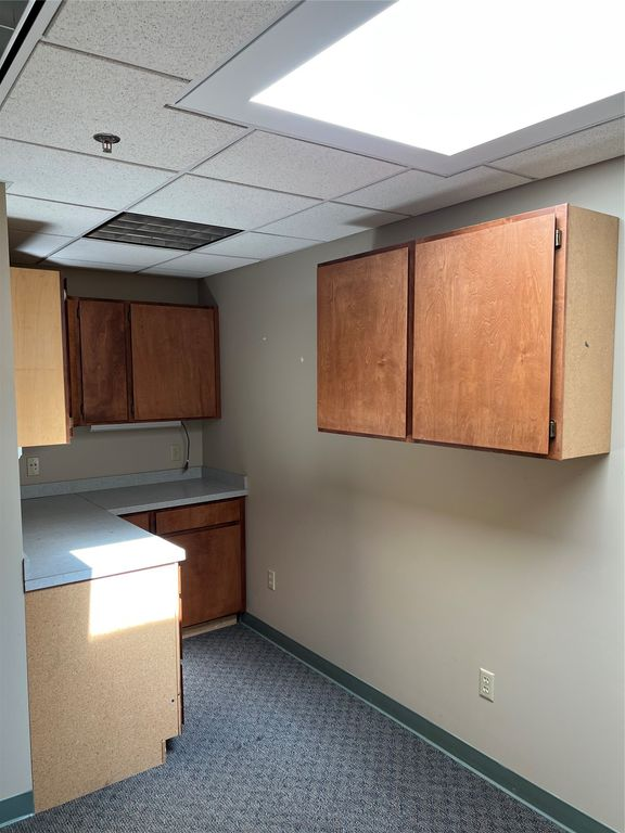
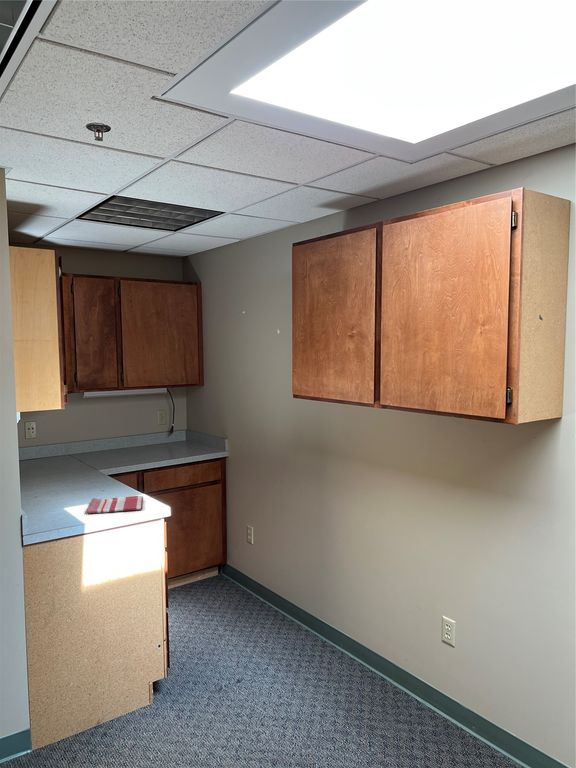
+ dish towel (116, 504)
